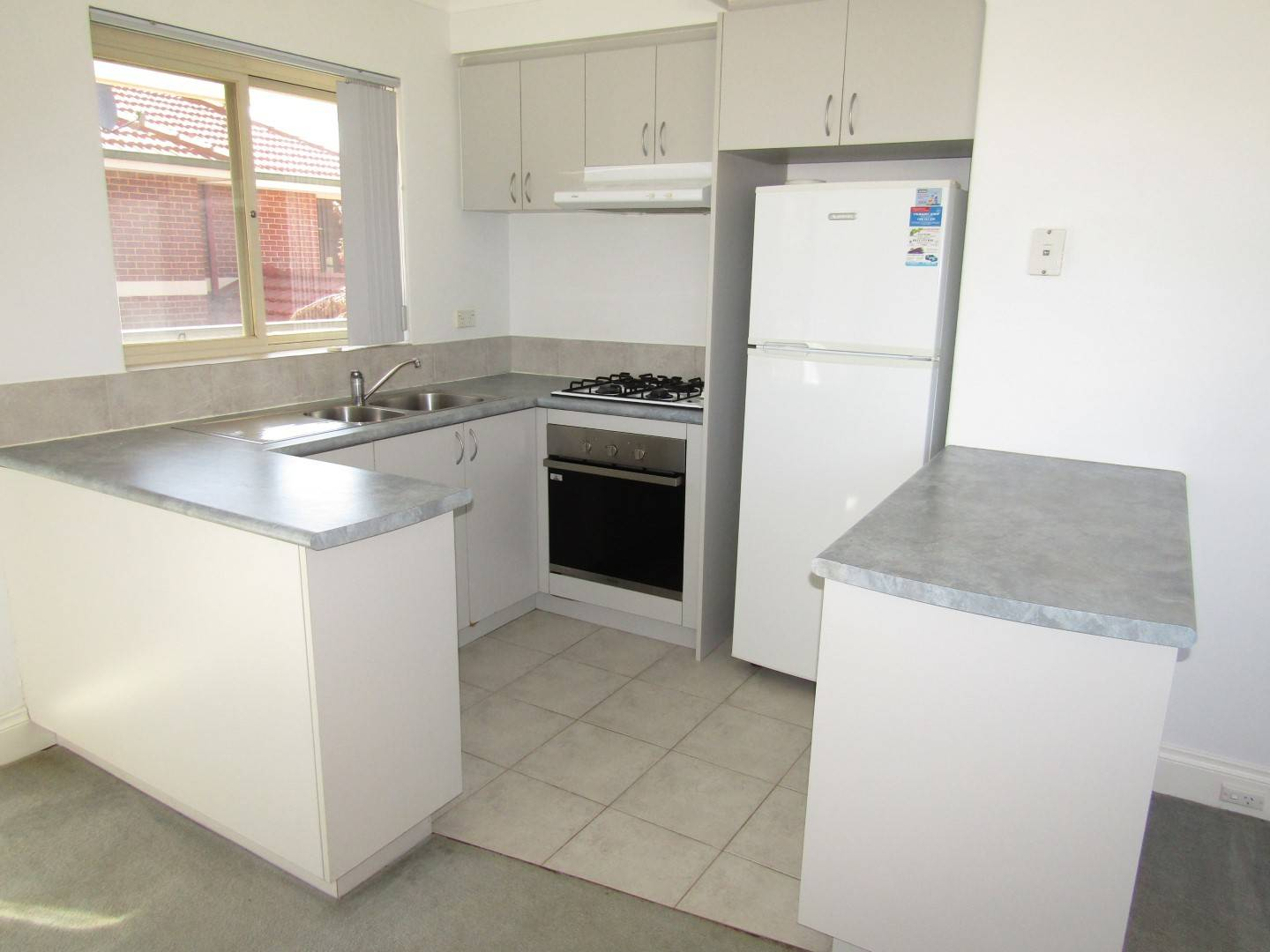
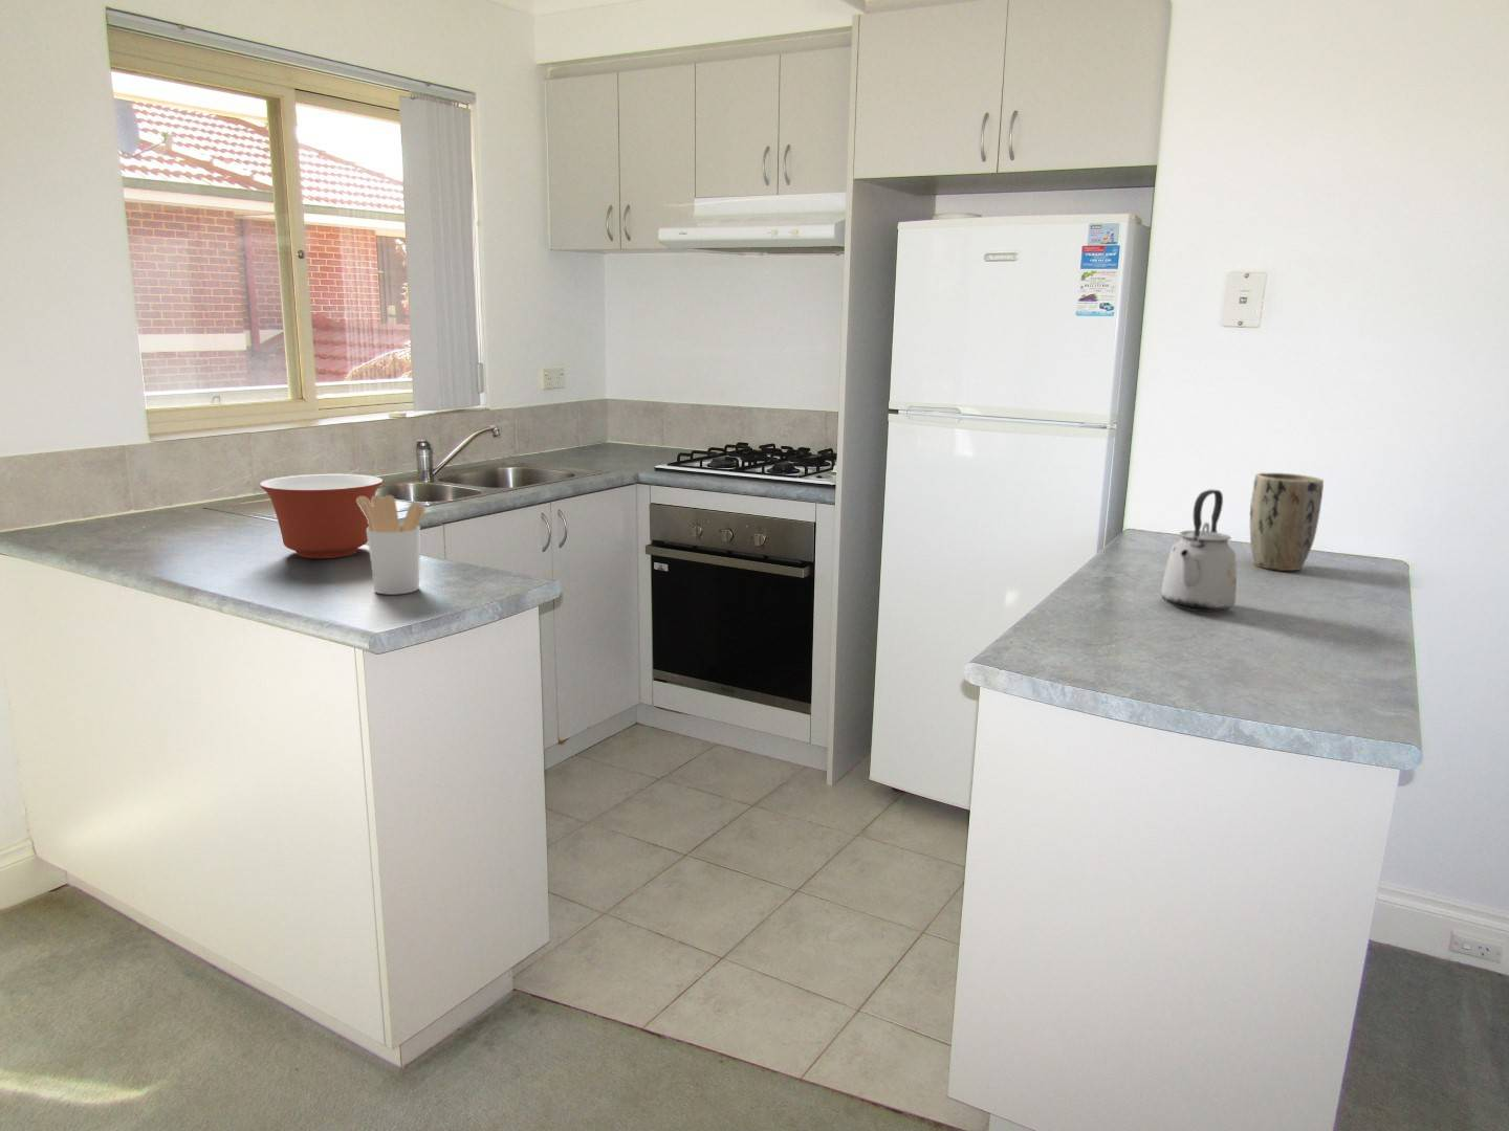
+ kettle (1199, 551)
+ mixing bowl (324, 517)
+ plant pot (1283, 522)
+ utensil holder (389, 542)
